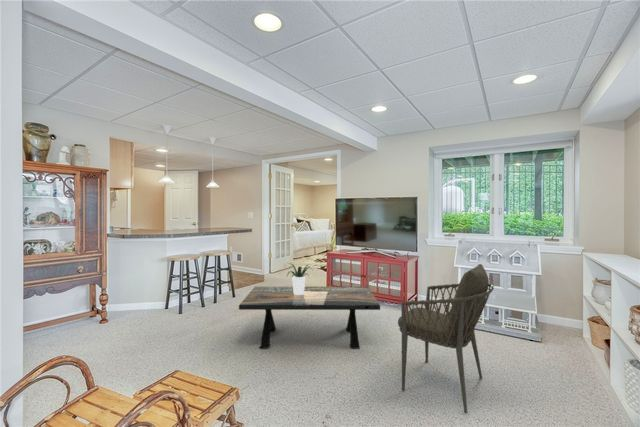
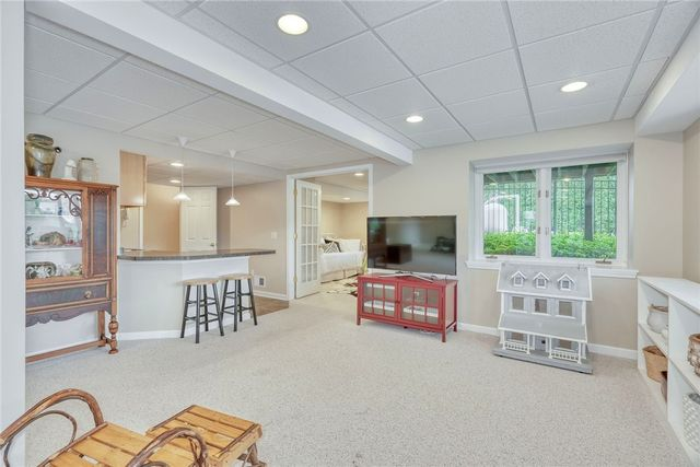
- coffee table (310, 309)
- armchair (444, 323)
- potted plant (298, 278)
